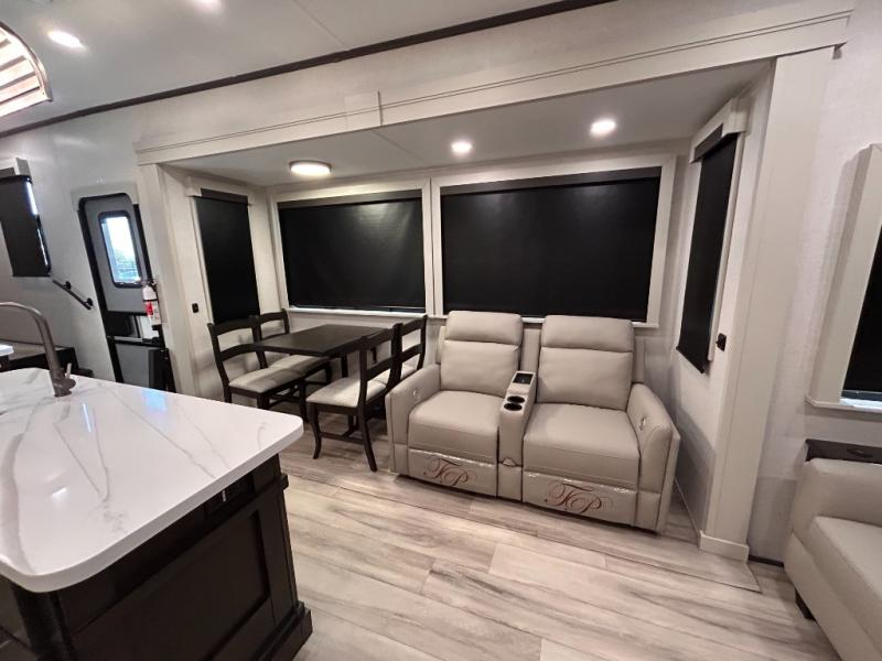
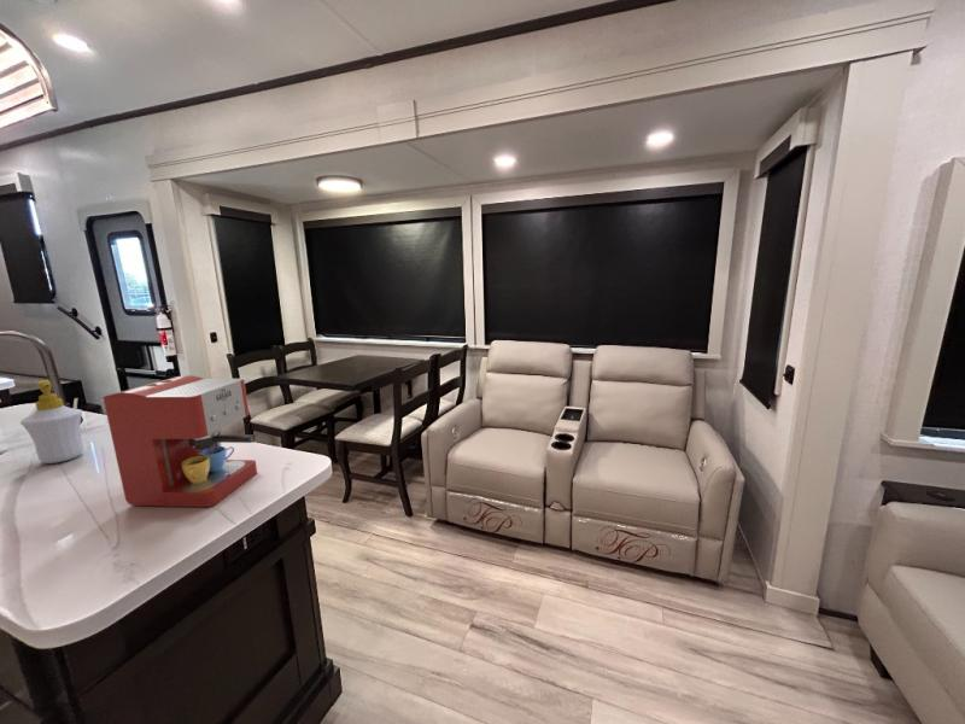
+ soap bottle (53, 420)
+ coffee maker (187, 436)
